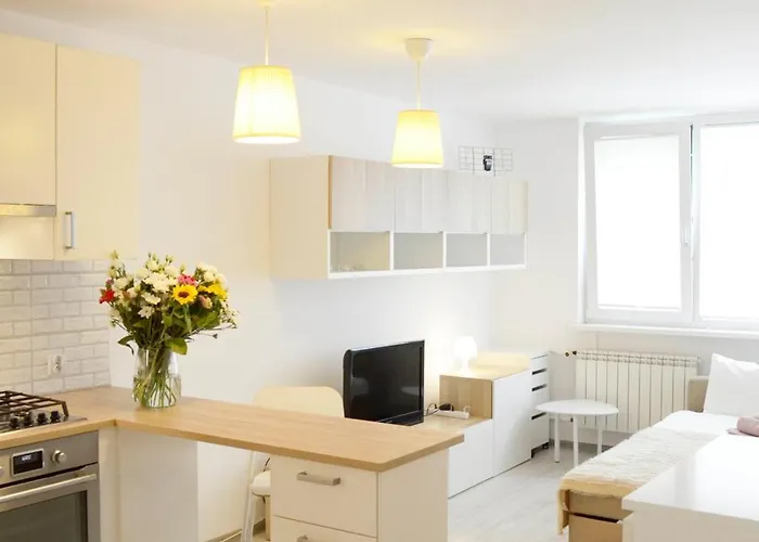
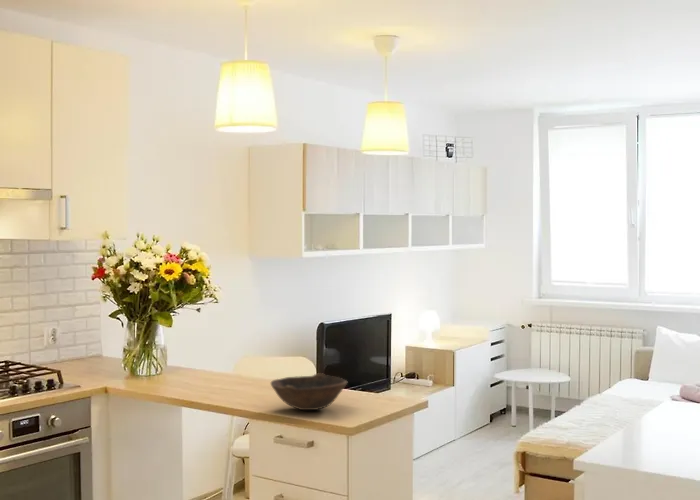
+ bowl (308, 393)
